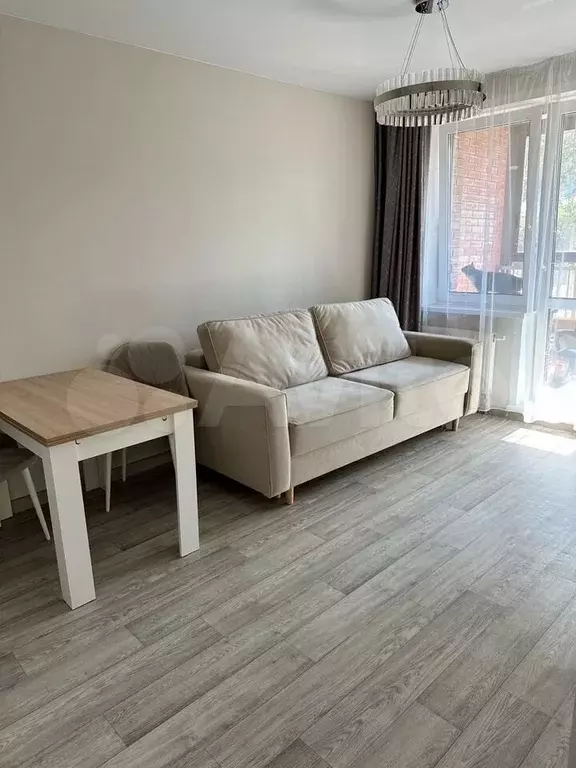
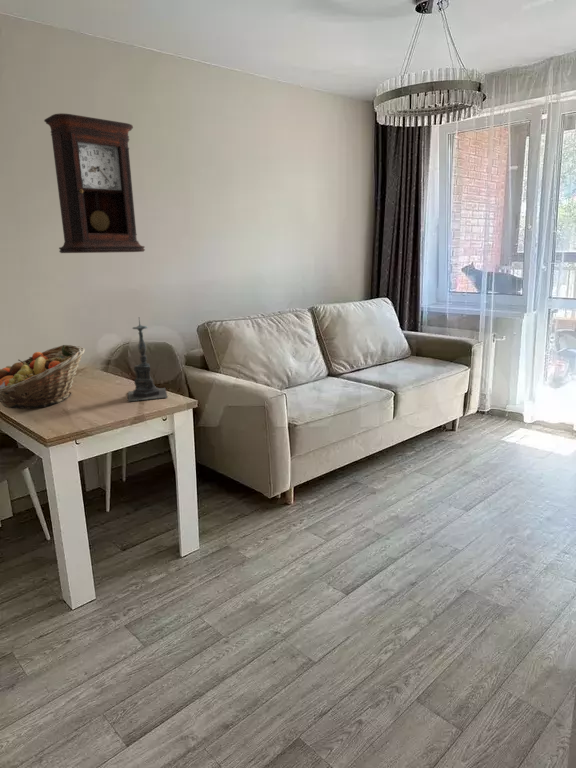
+ fruit basket (38, 375)
+ pendulum clock (99, 188)
+ candle holder (143, 355)
